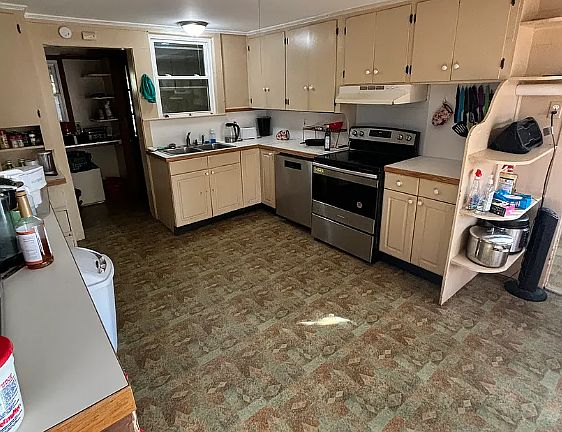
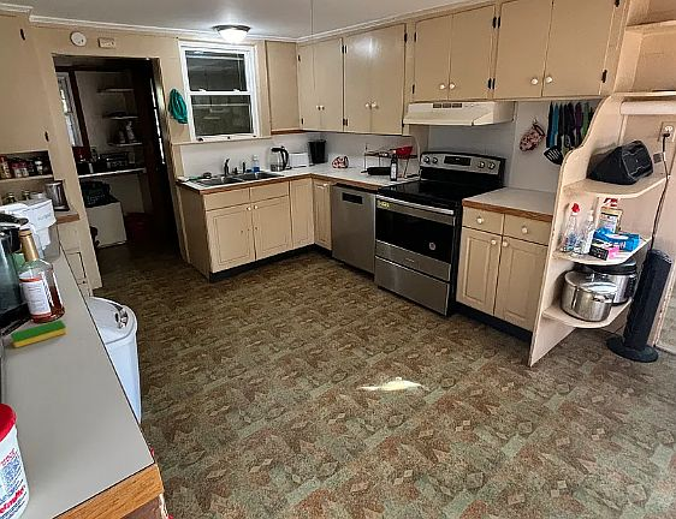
+ dish sponge (38, 333)
